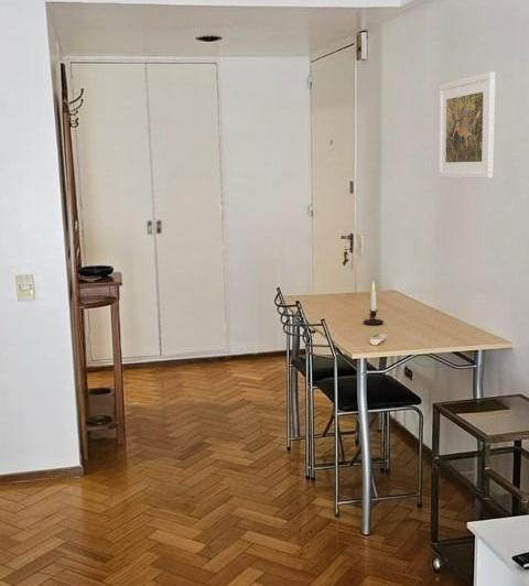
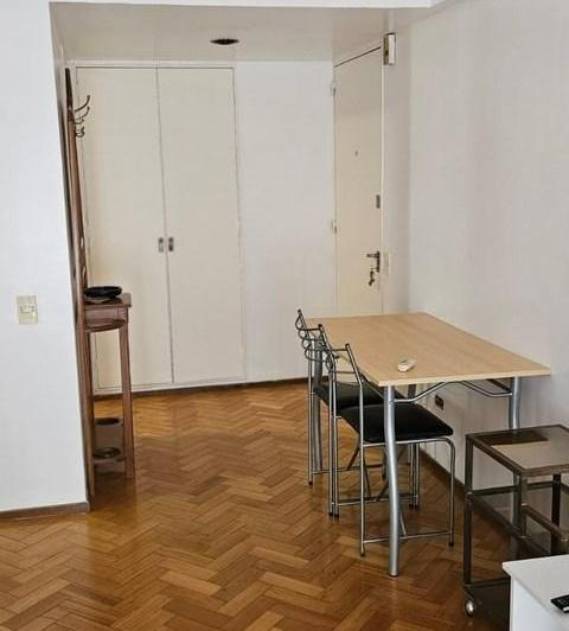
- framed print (464, 129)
- candle (373, 302)
